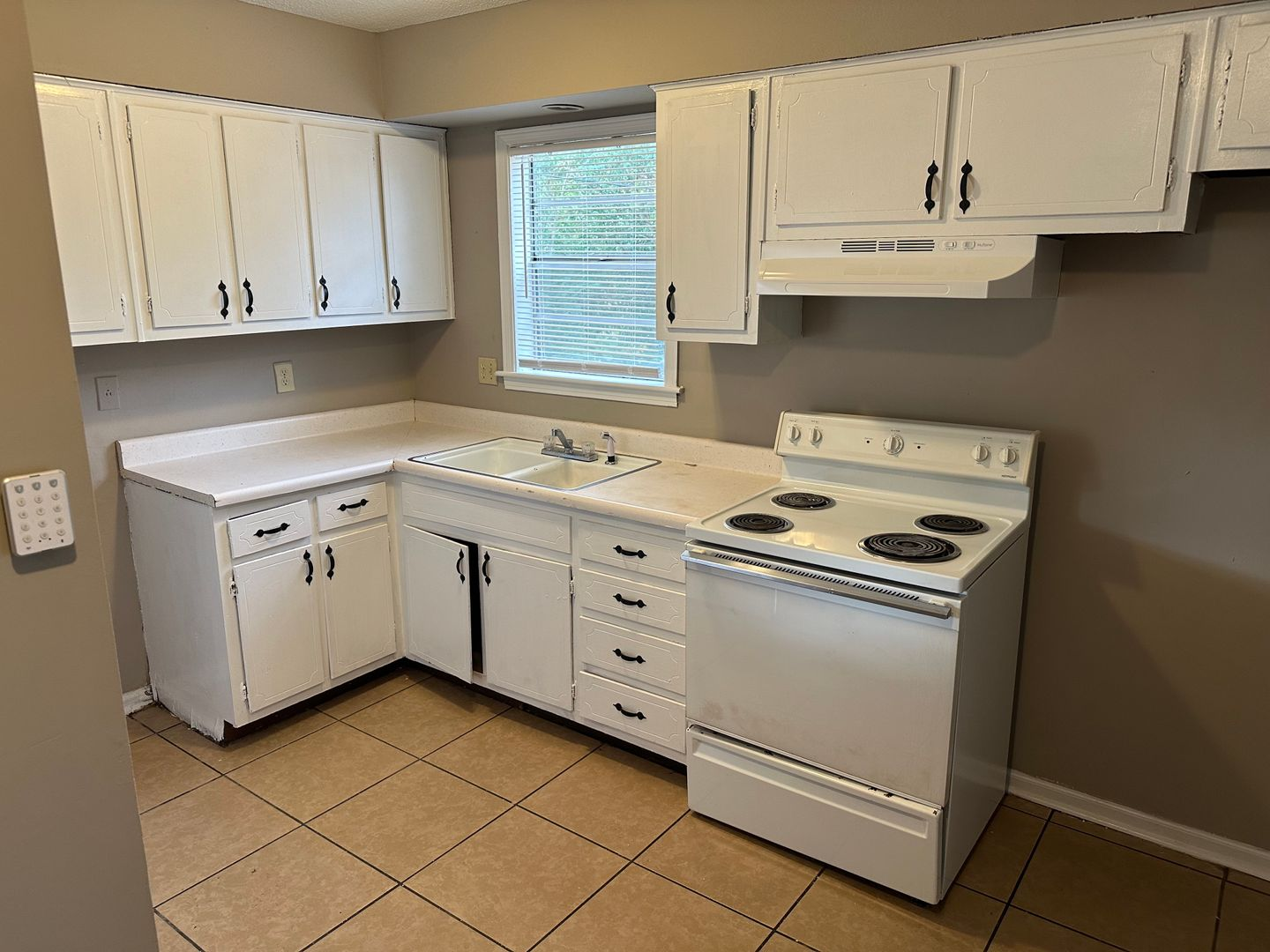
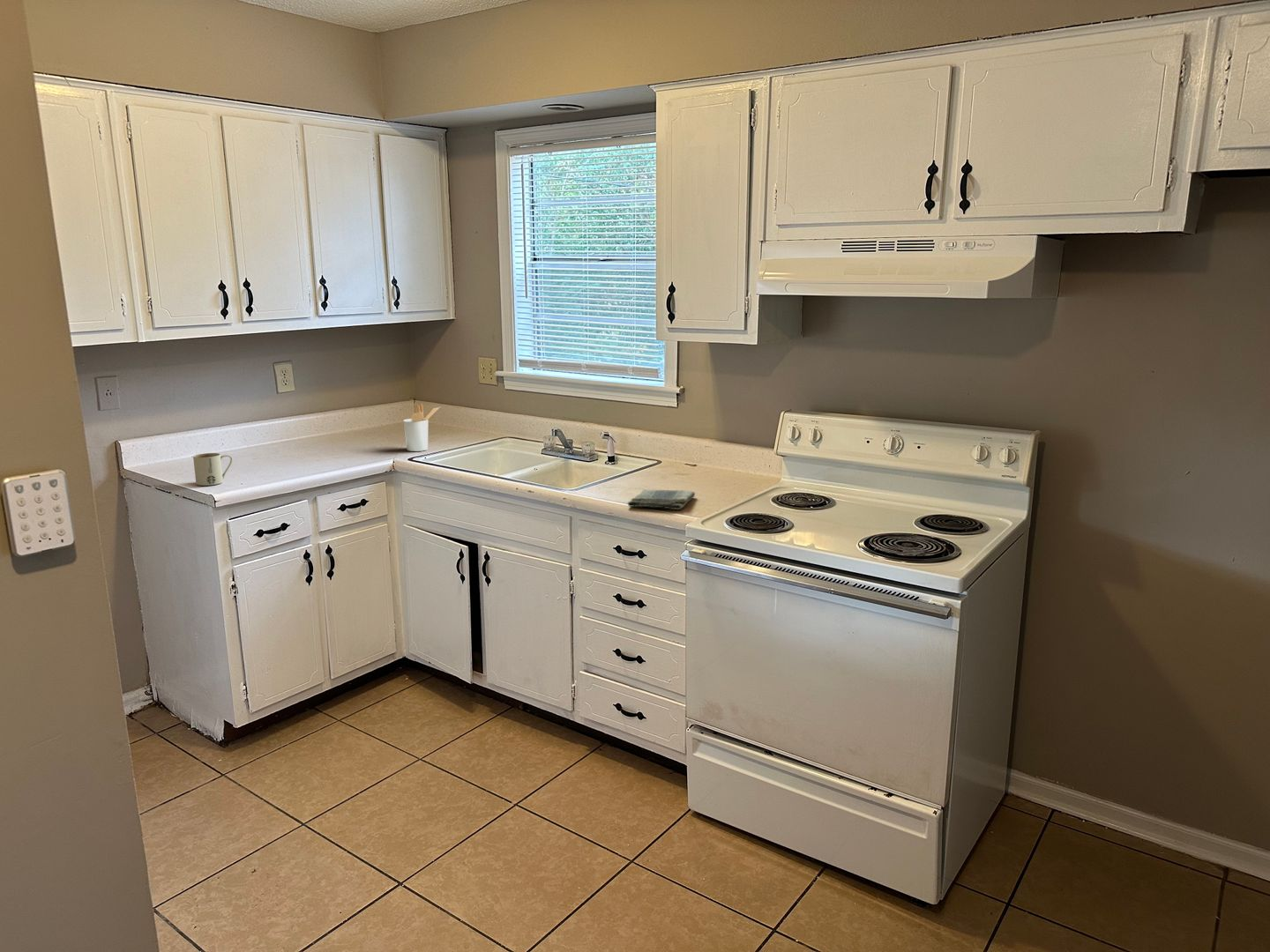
+ utensil holder (422, 427)
+ mug (213, 468)
+ dish towel (661, 497)
